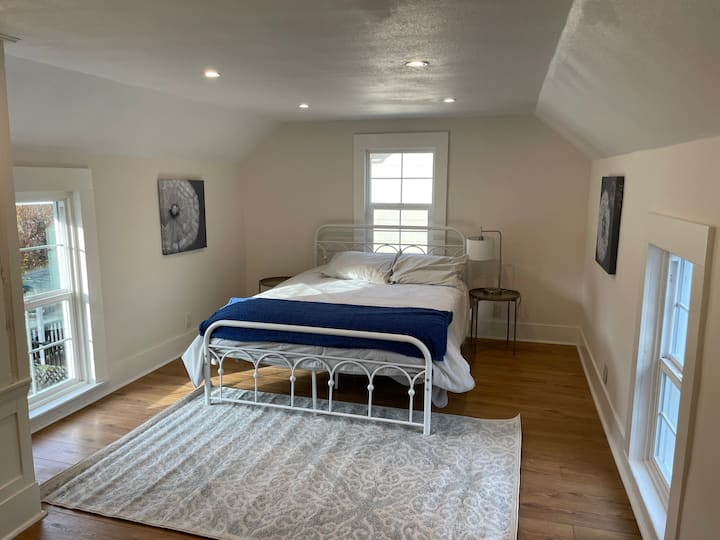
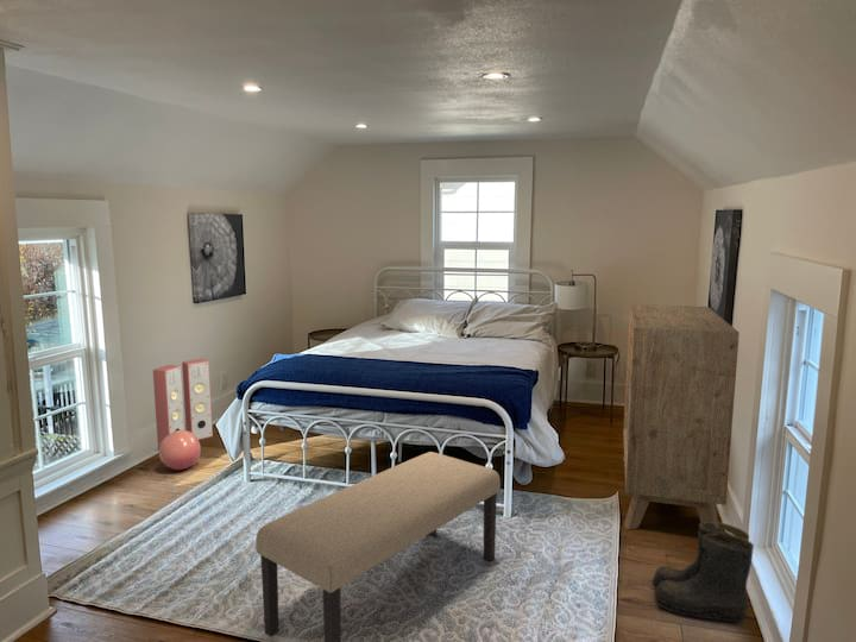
+ dresser (669, 407)
+ boots (699, 565)
+ speaker (185, 403)
+ bench (391, 541)
+ ball (180, 449)
